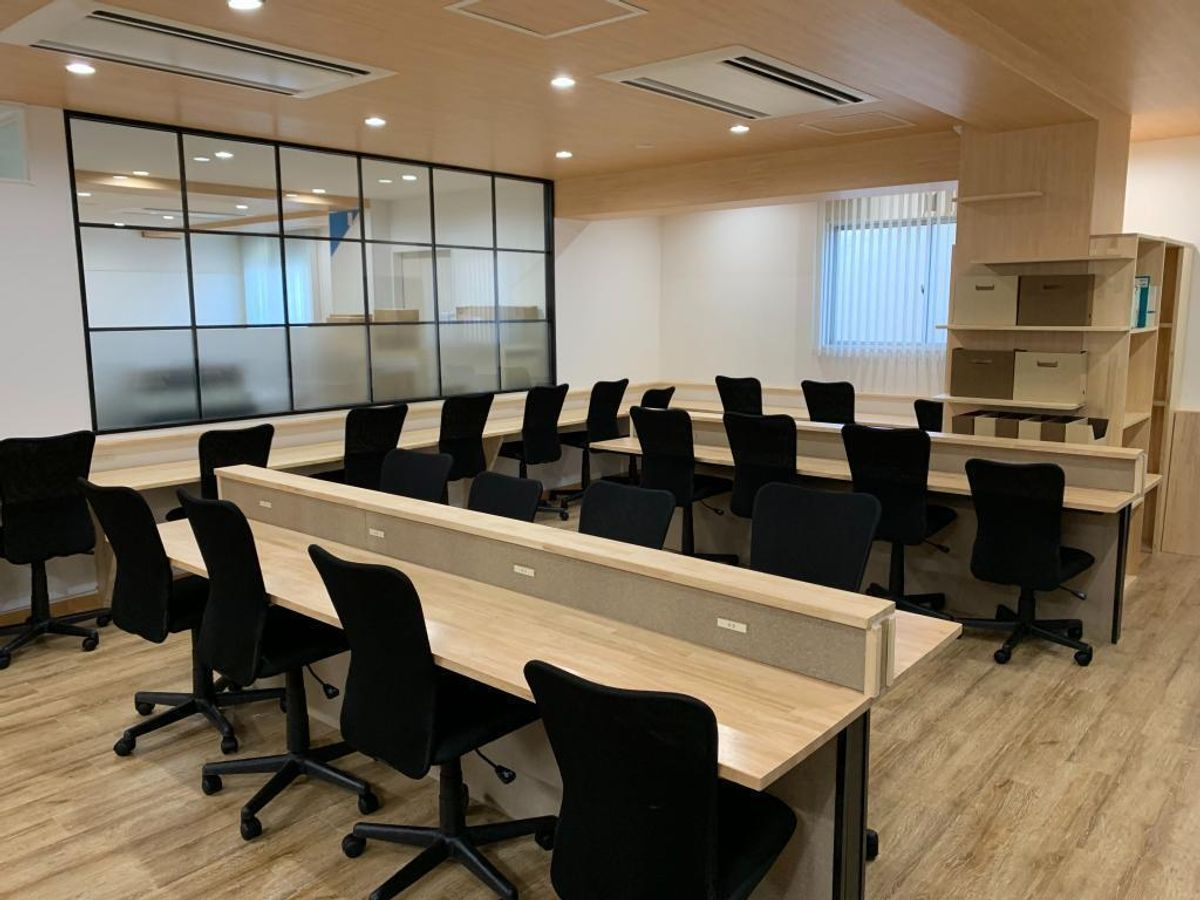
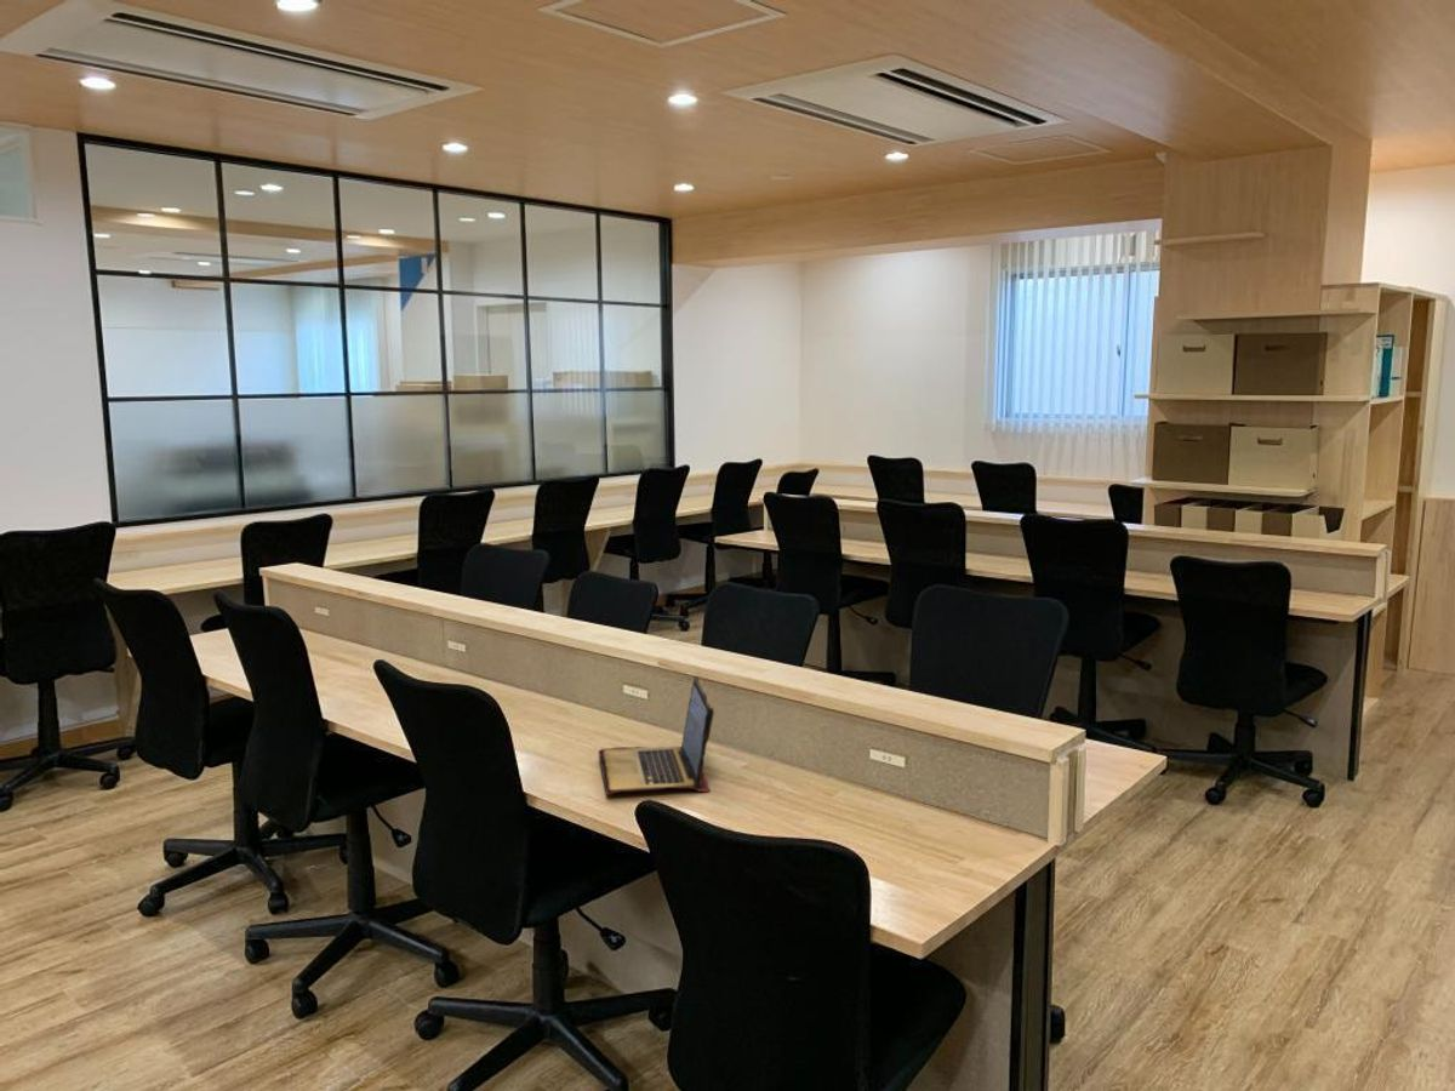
+ laptop (655, 747)
